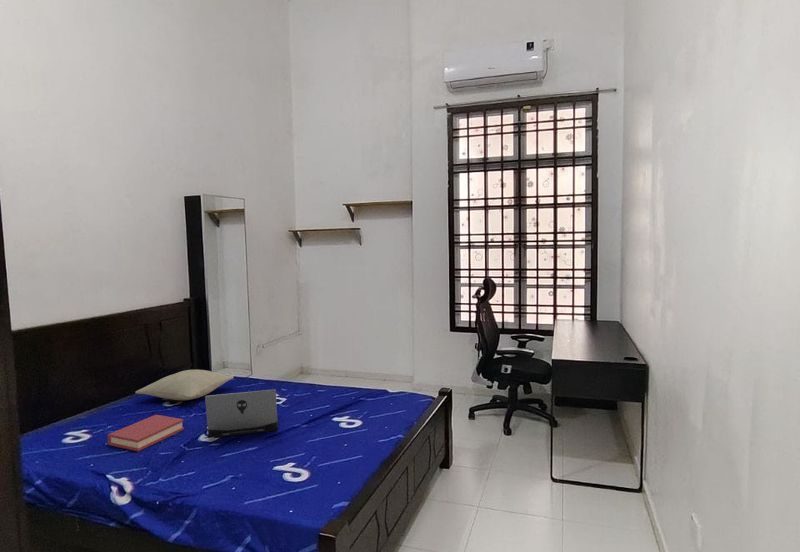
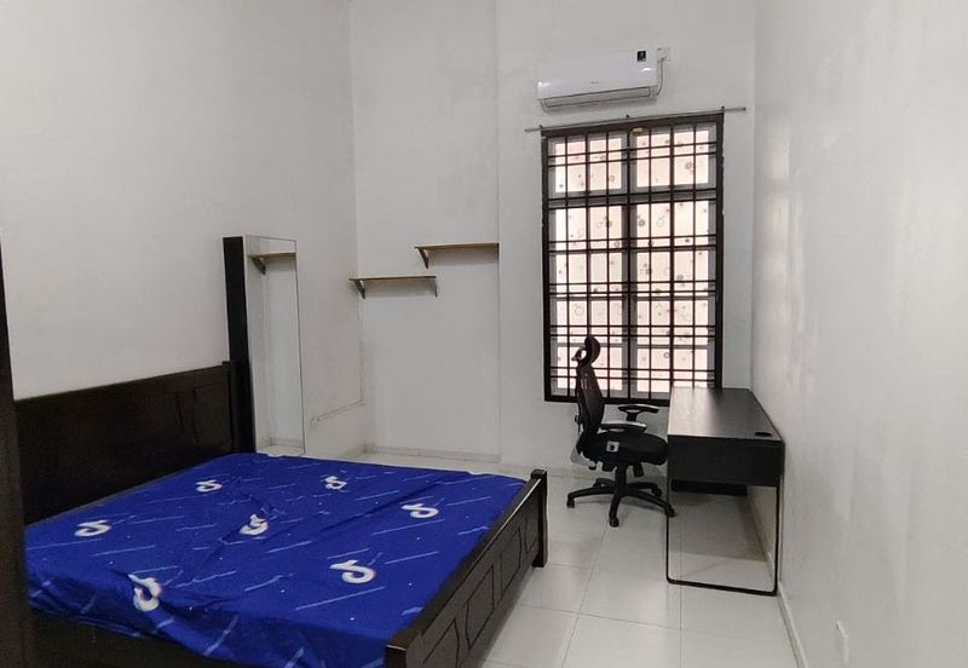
- pillow (186, 384)
- hardback book (147, 431)
- laptop (243, 406)
